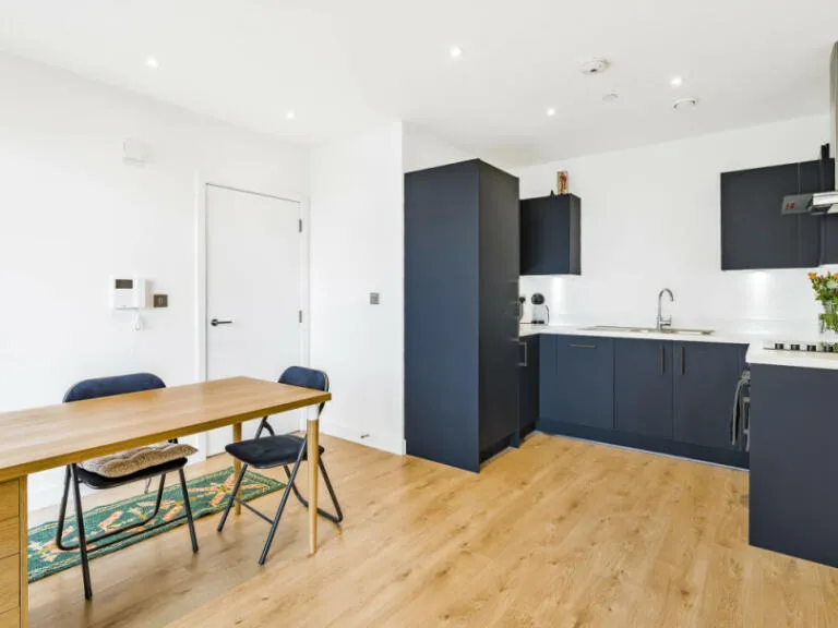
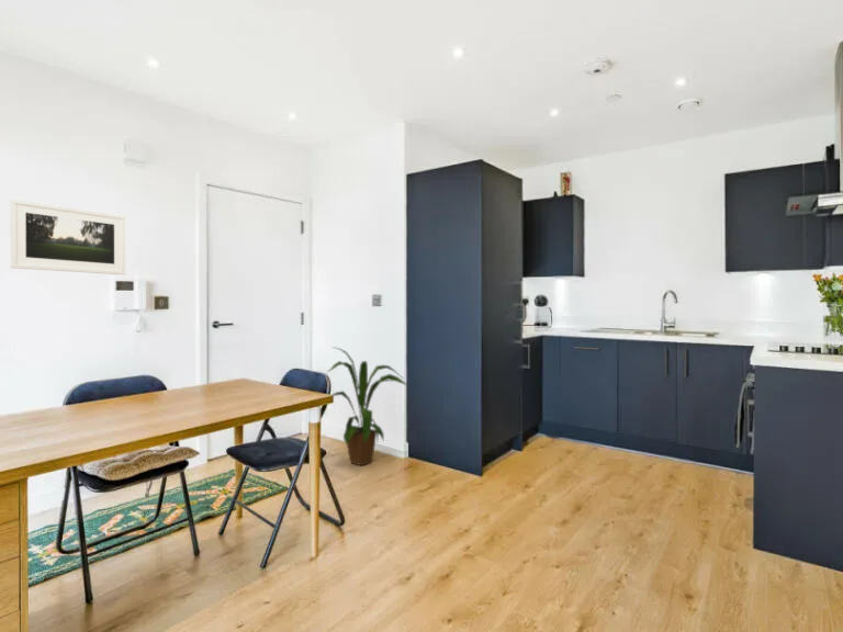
+ house plant (367, 406)
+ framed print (72, 239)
